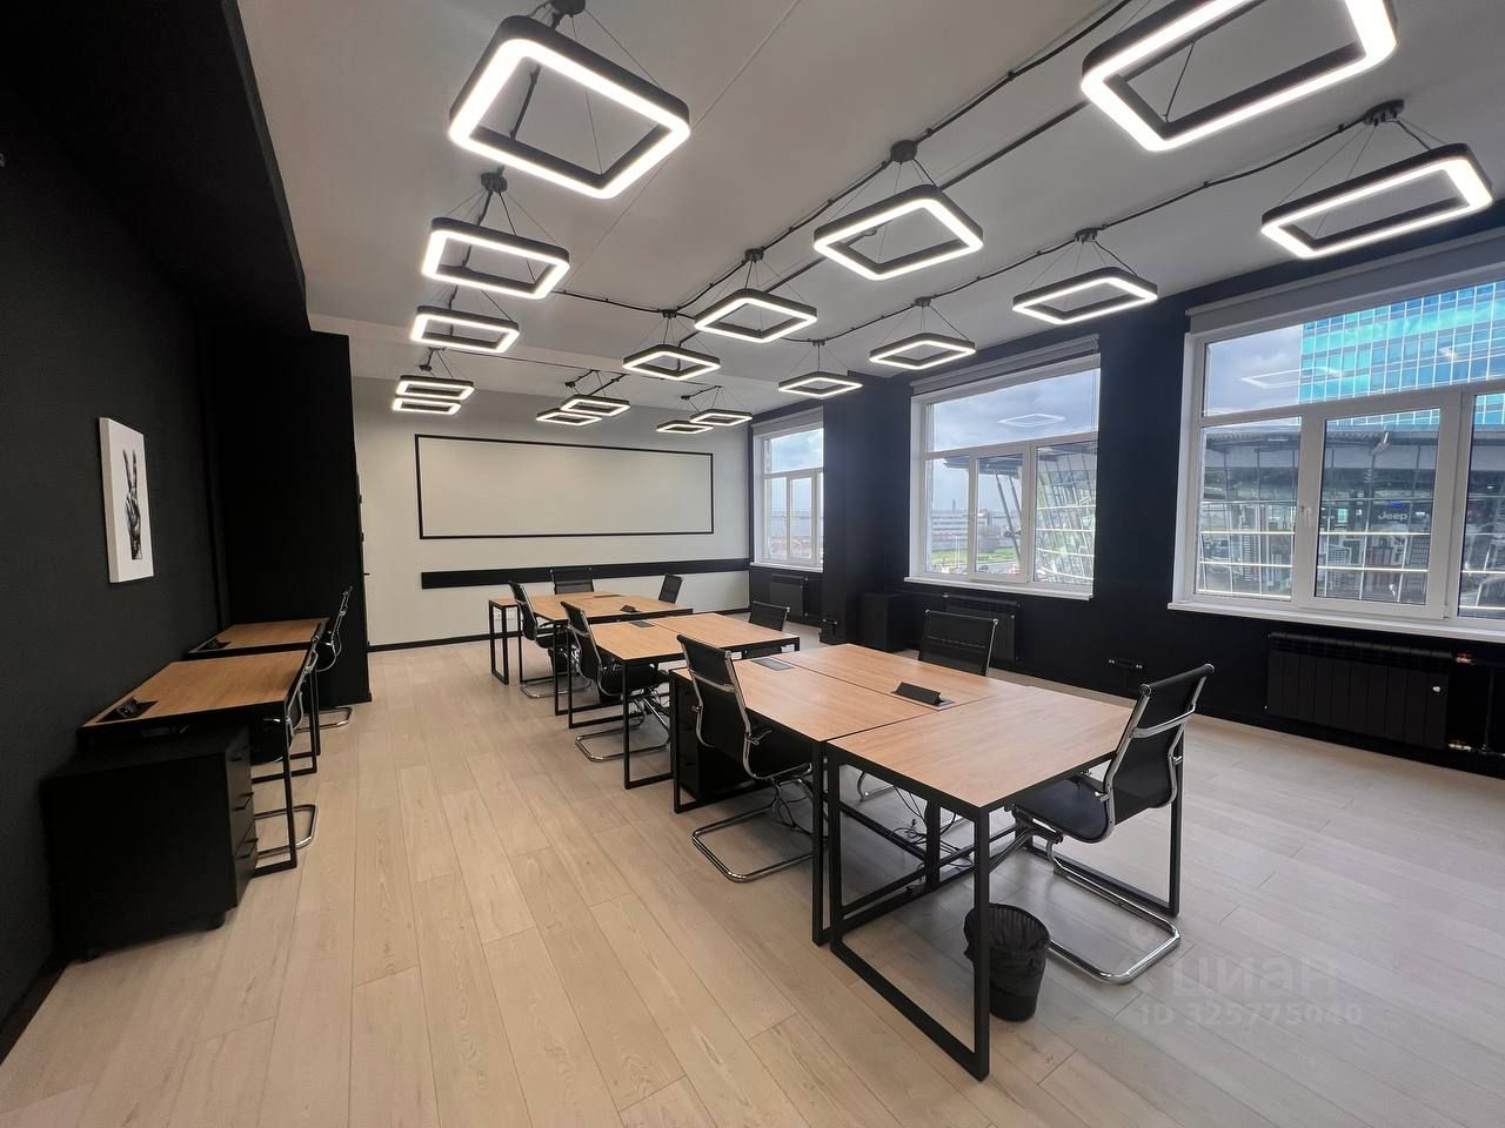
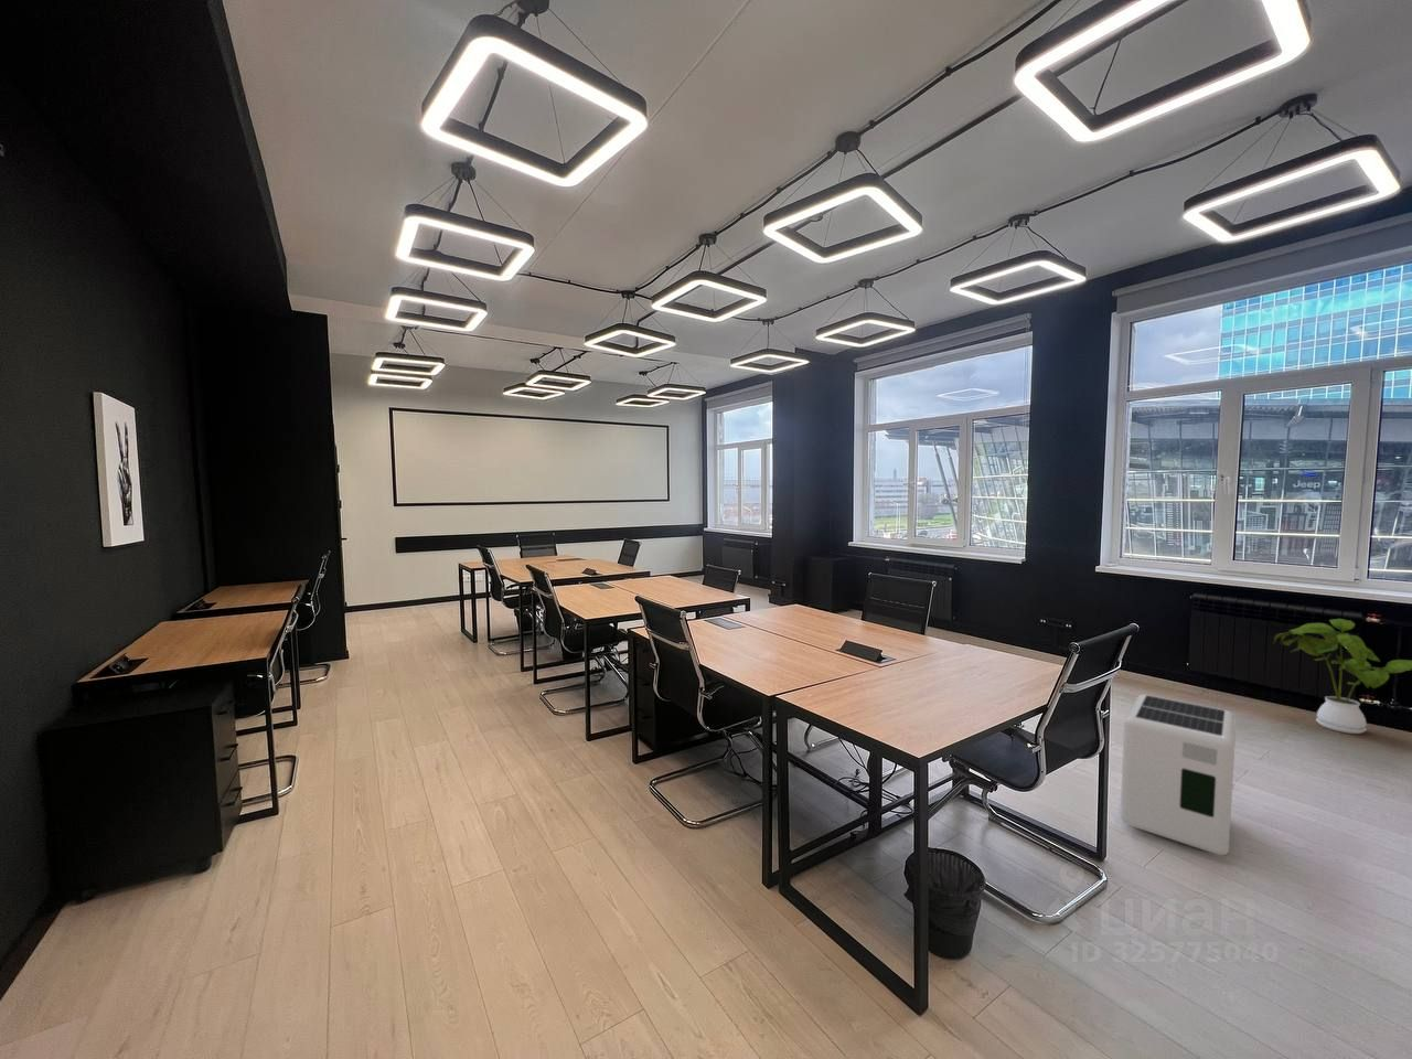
+ house plant (1349, 672)
+ air purifier (1179, 769)
